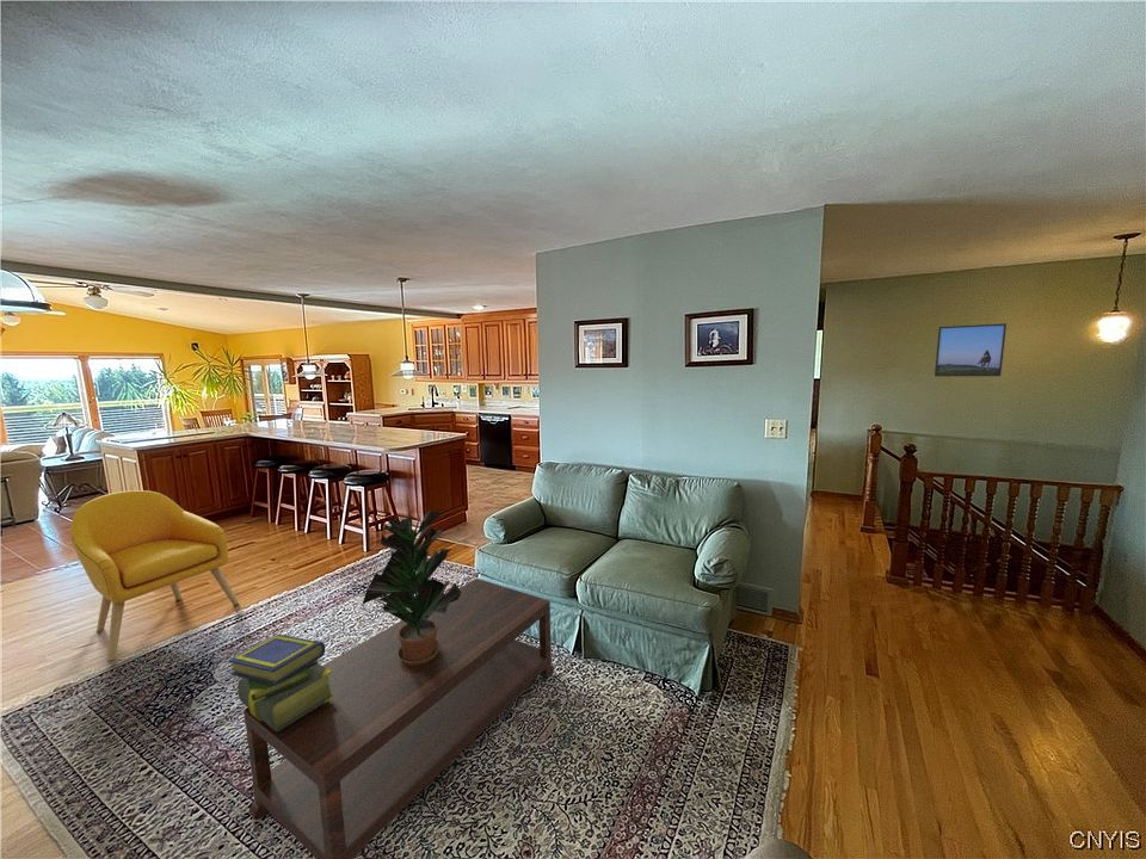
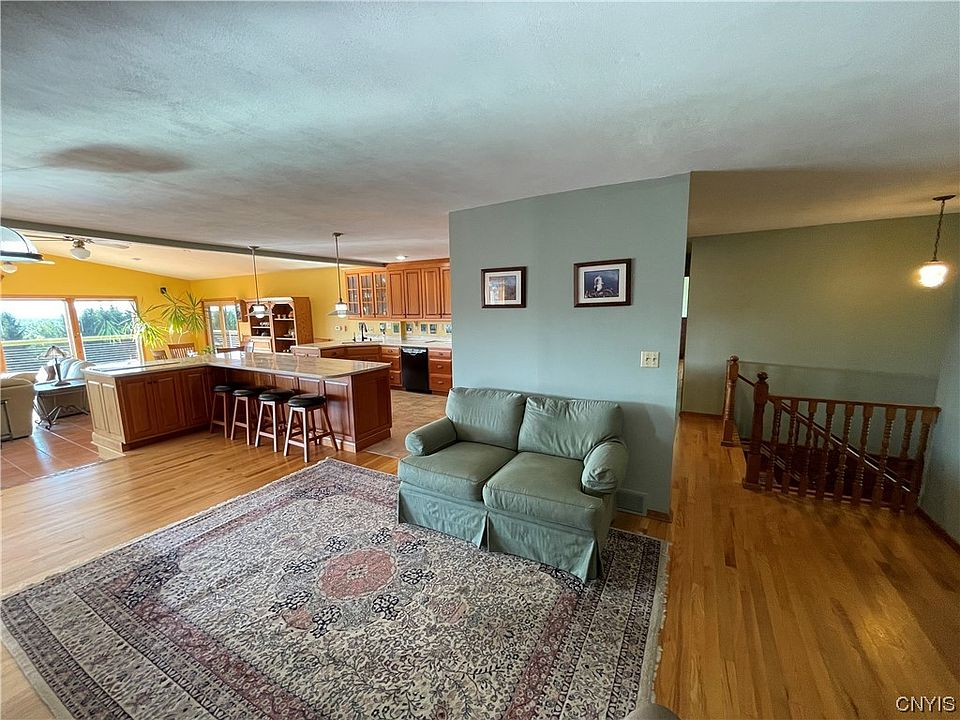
- potted plant (407, 588)
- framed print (968, 351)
- coffee table (427, 688)
- stack of books (279, 675)
- armchair (148, 560)
